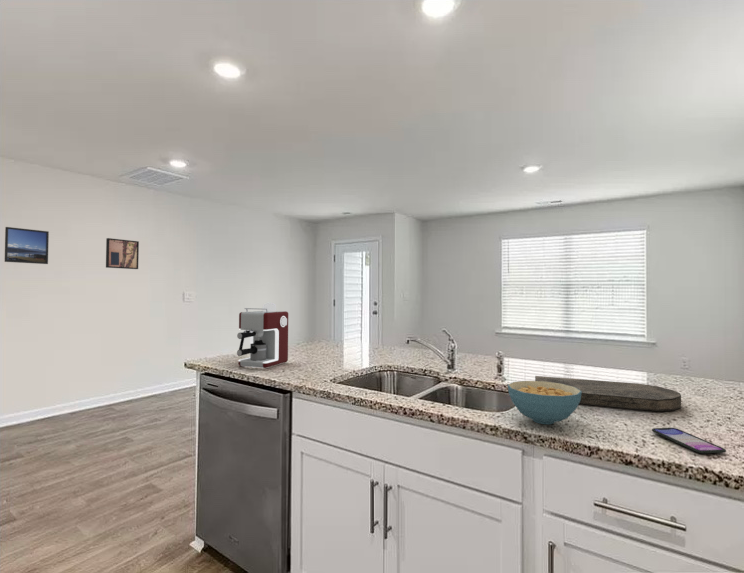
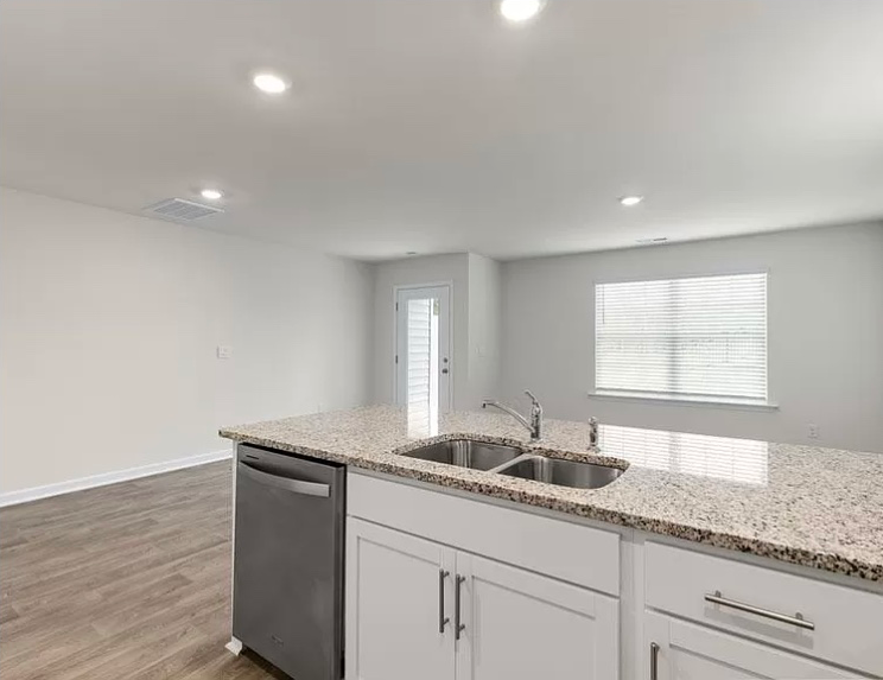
- smartphone (686, 439)
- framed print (27, 246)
- wall art (122, 254)
- cereal bowl (543, 404)
- coffee maker (258, 334)
- cutting board (603, 392)
